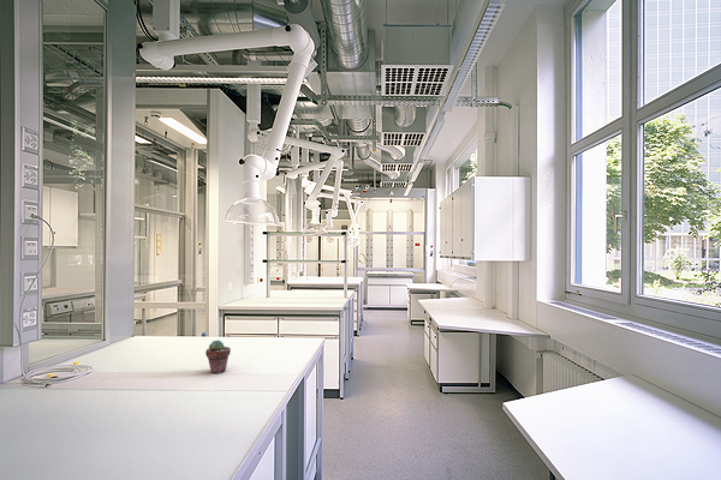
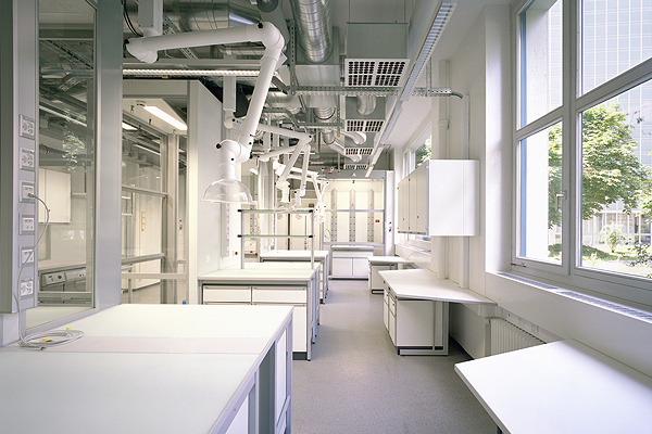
- potted succulent (218, 355)
